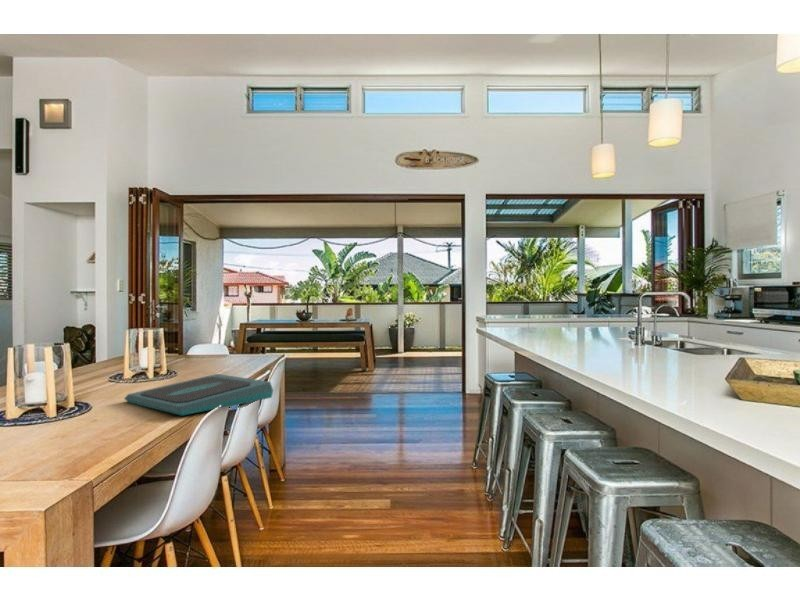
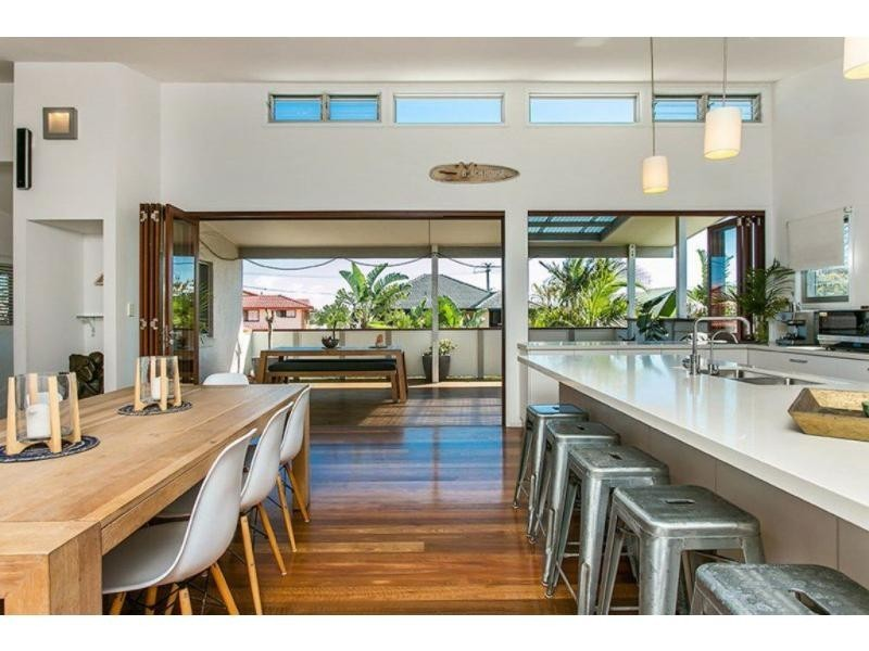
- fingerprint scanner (200, 391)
